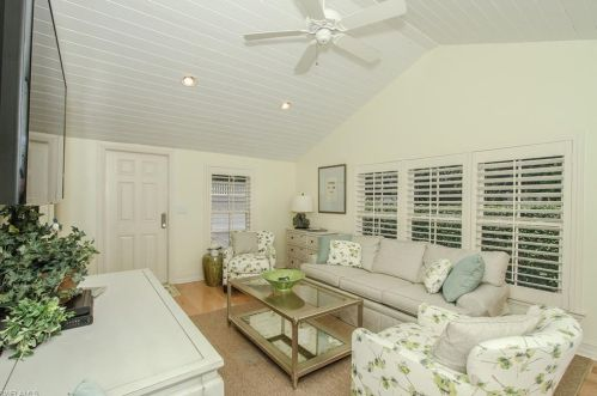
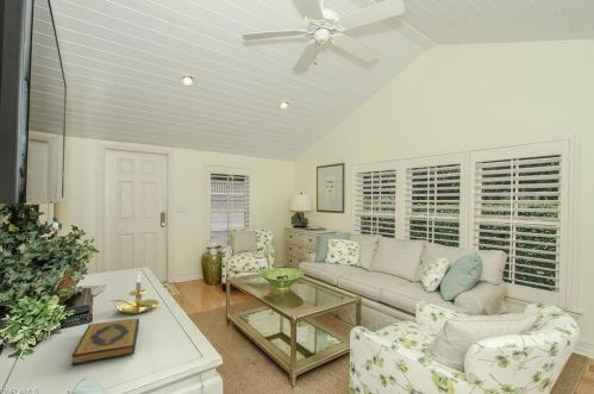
+ hardback book (110, 338)
+ candle holder (135, 290)
